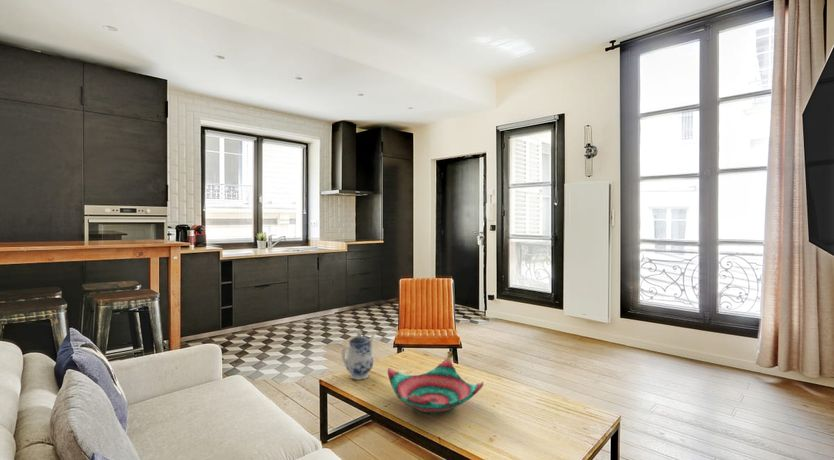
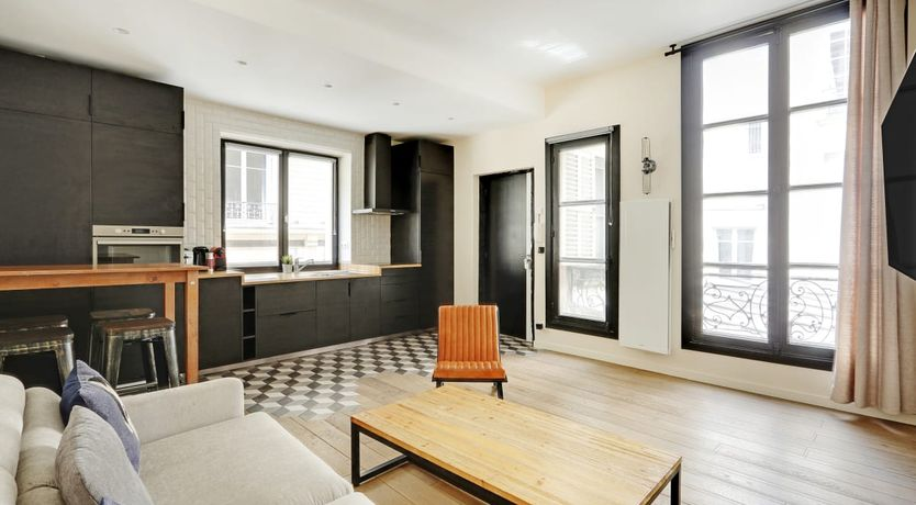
- teapot (359, 353)
- decorative bowl (433, 389)
